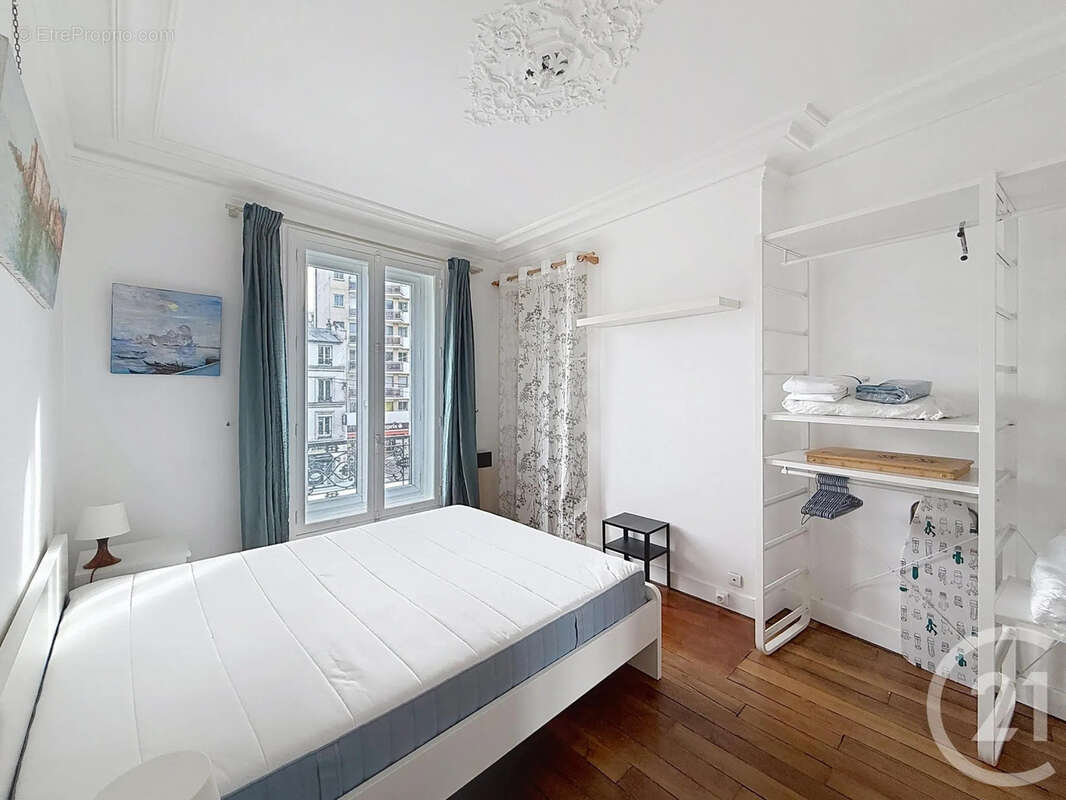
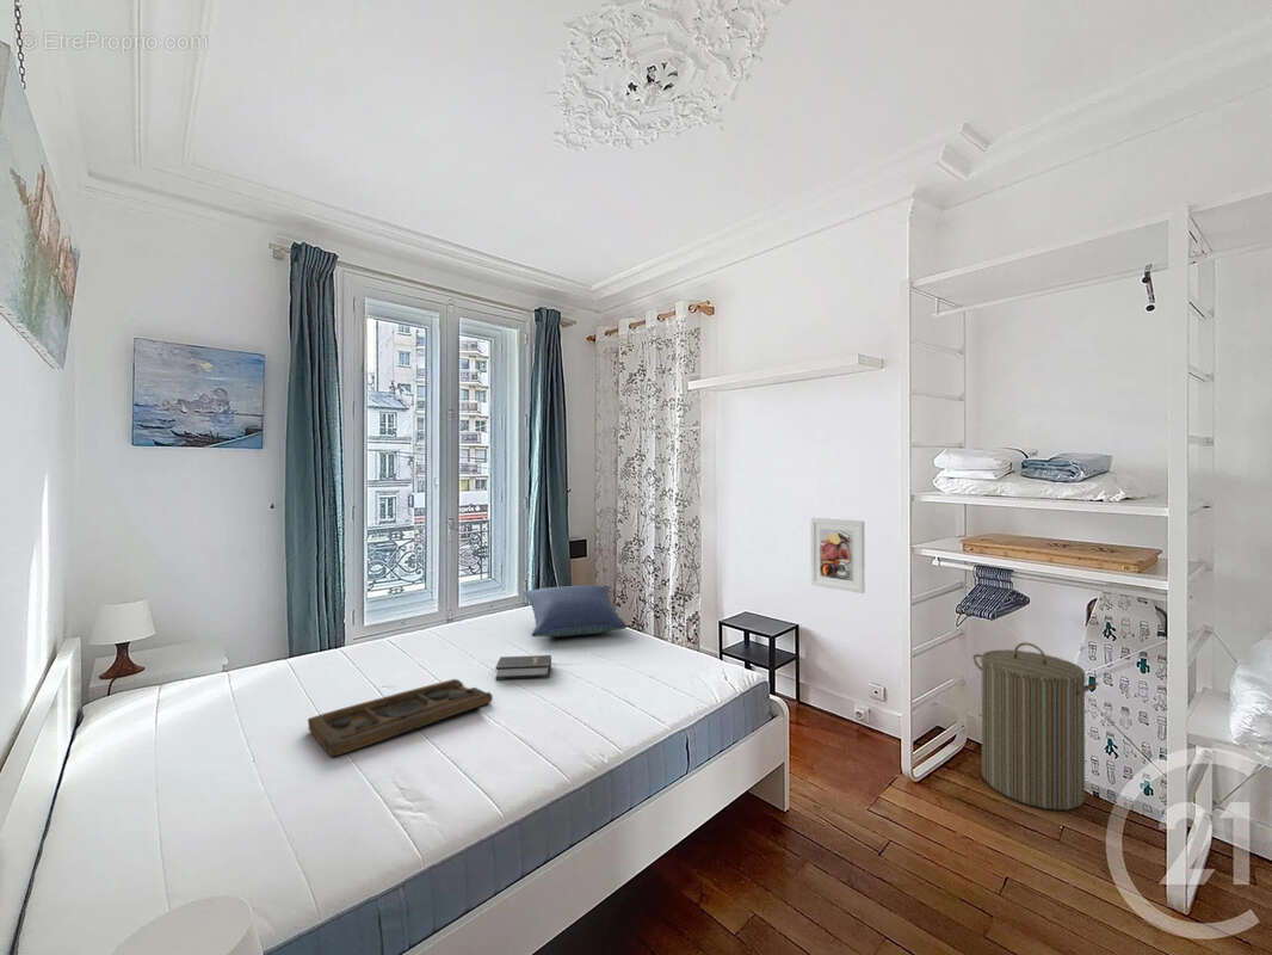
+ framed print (836, 554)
+ laundry hamper (1031, 714)
+ hardback book (524, 666)
+ decorative tray (403, 710)
+ pillow (573, 609)
